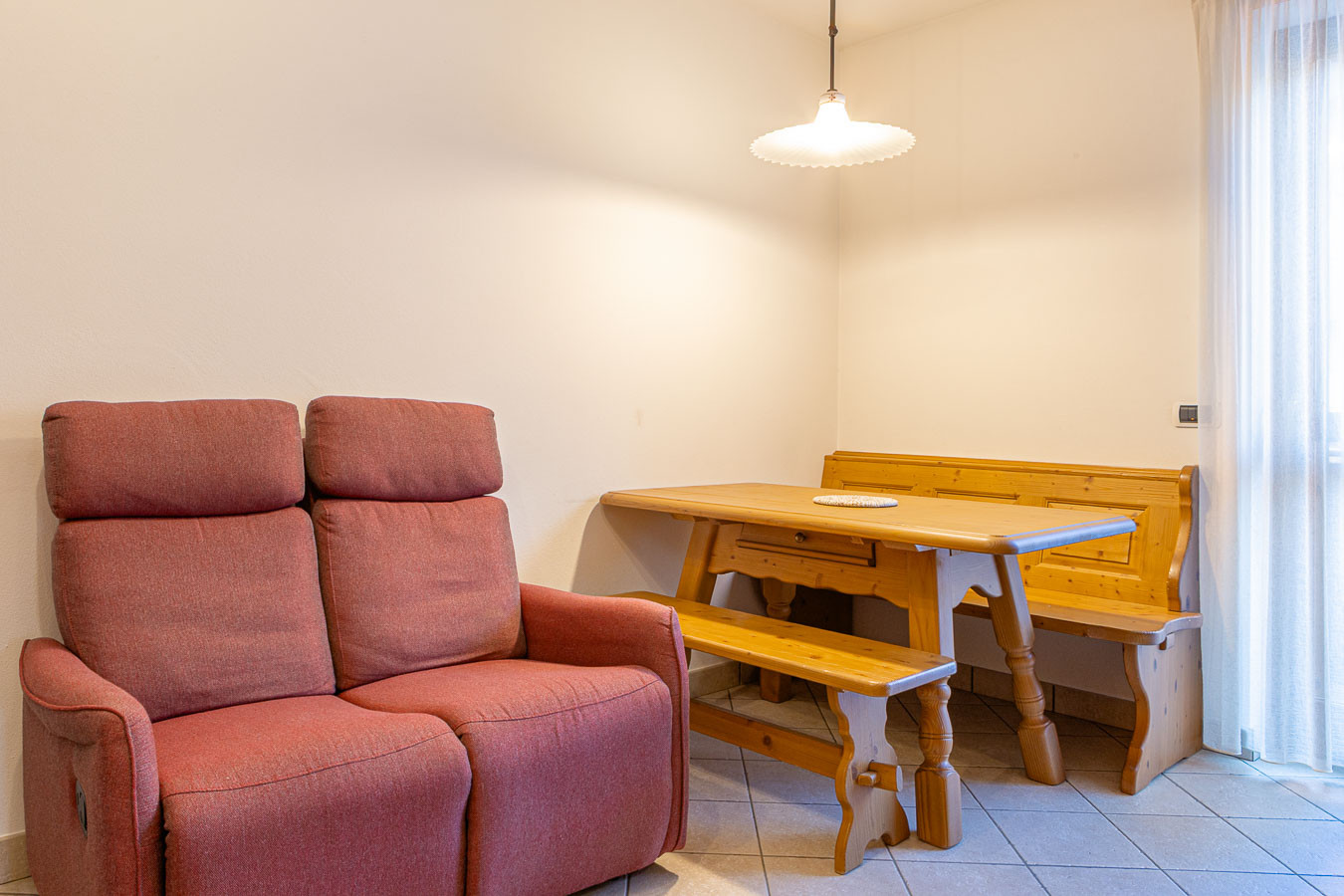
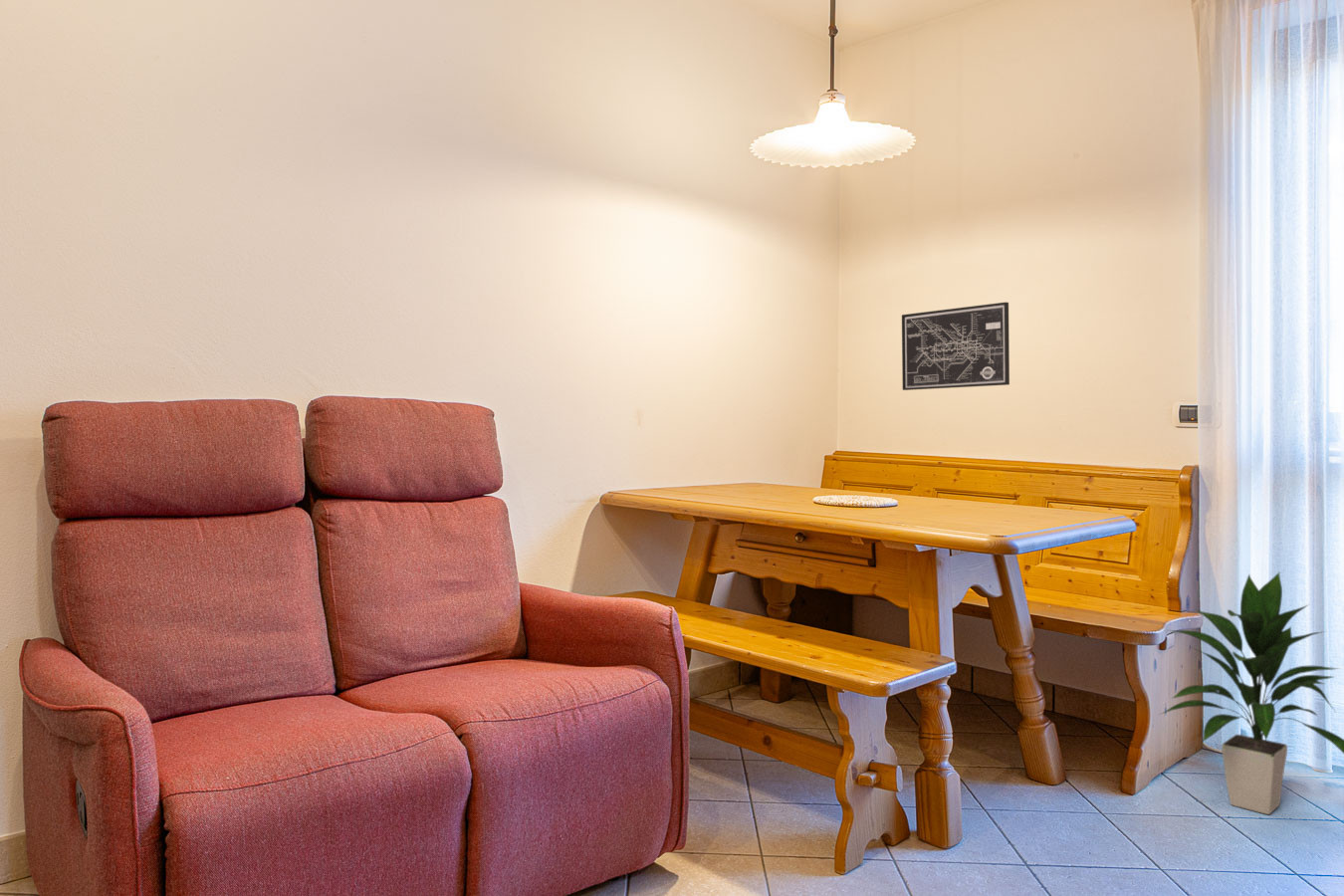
+ wall art (953, 347)
+ indoor plant (1260, 693)
